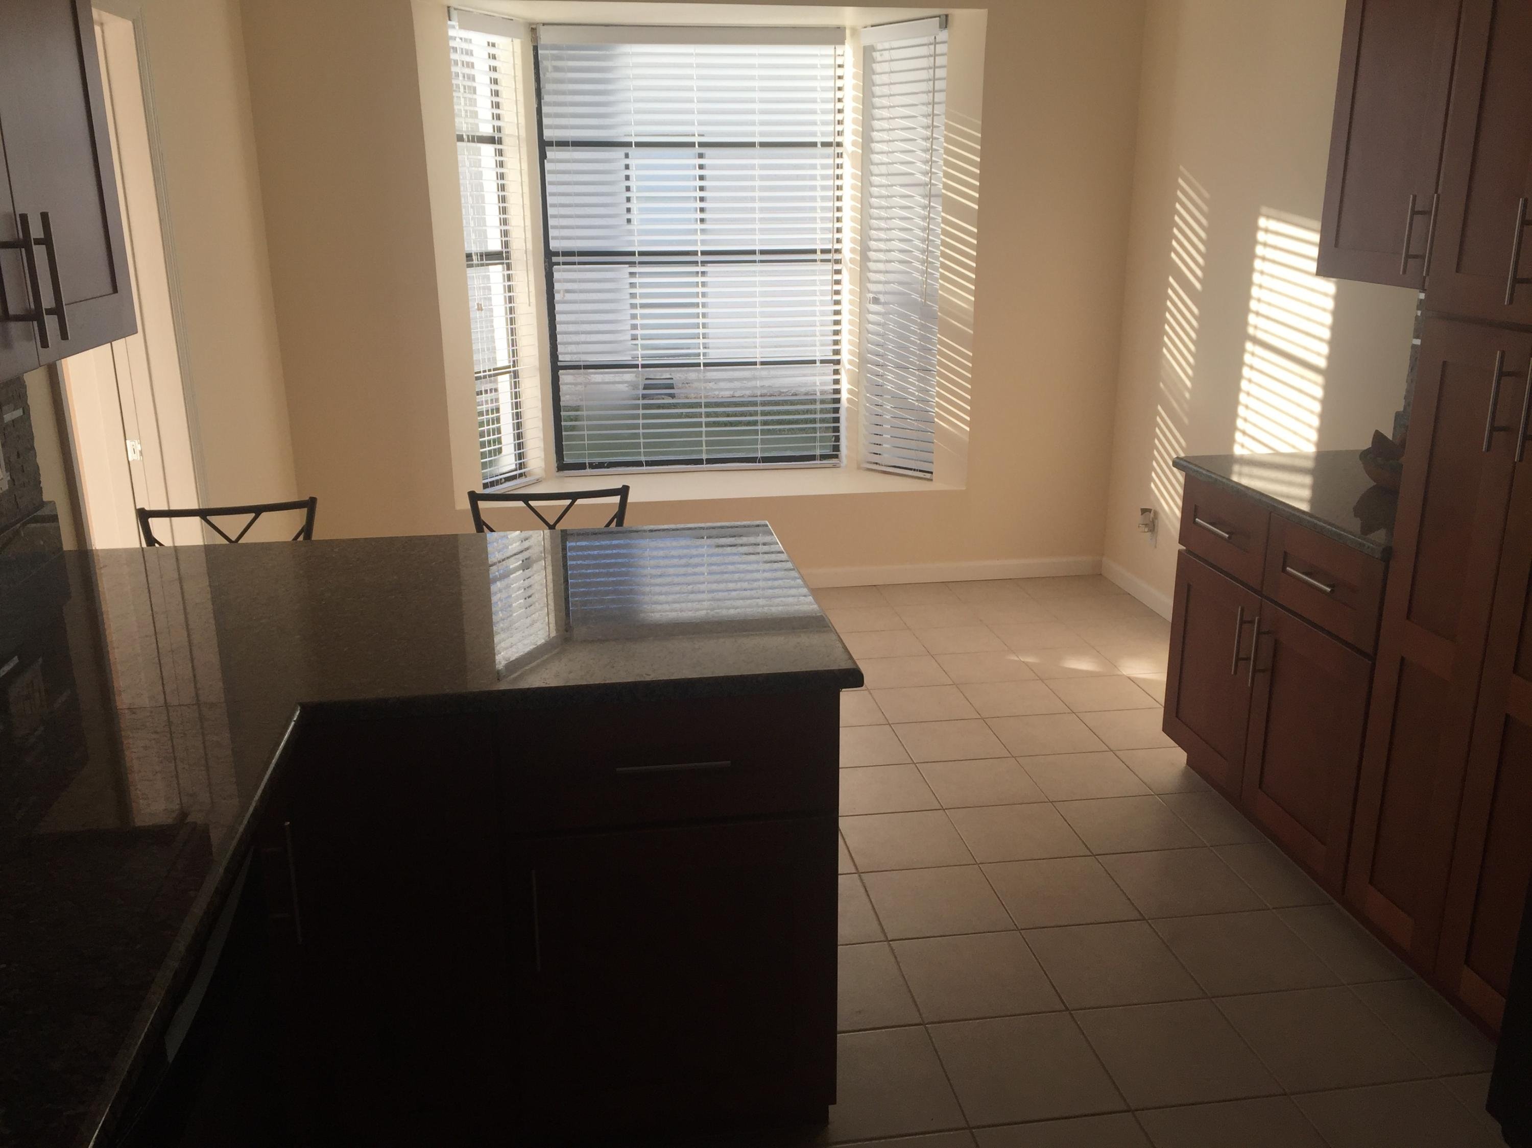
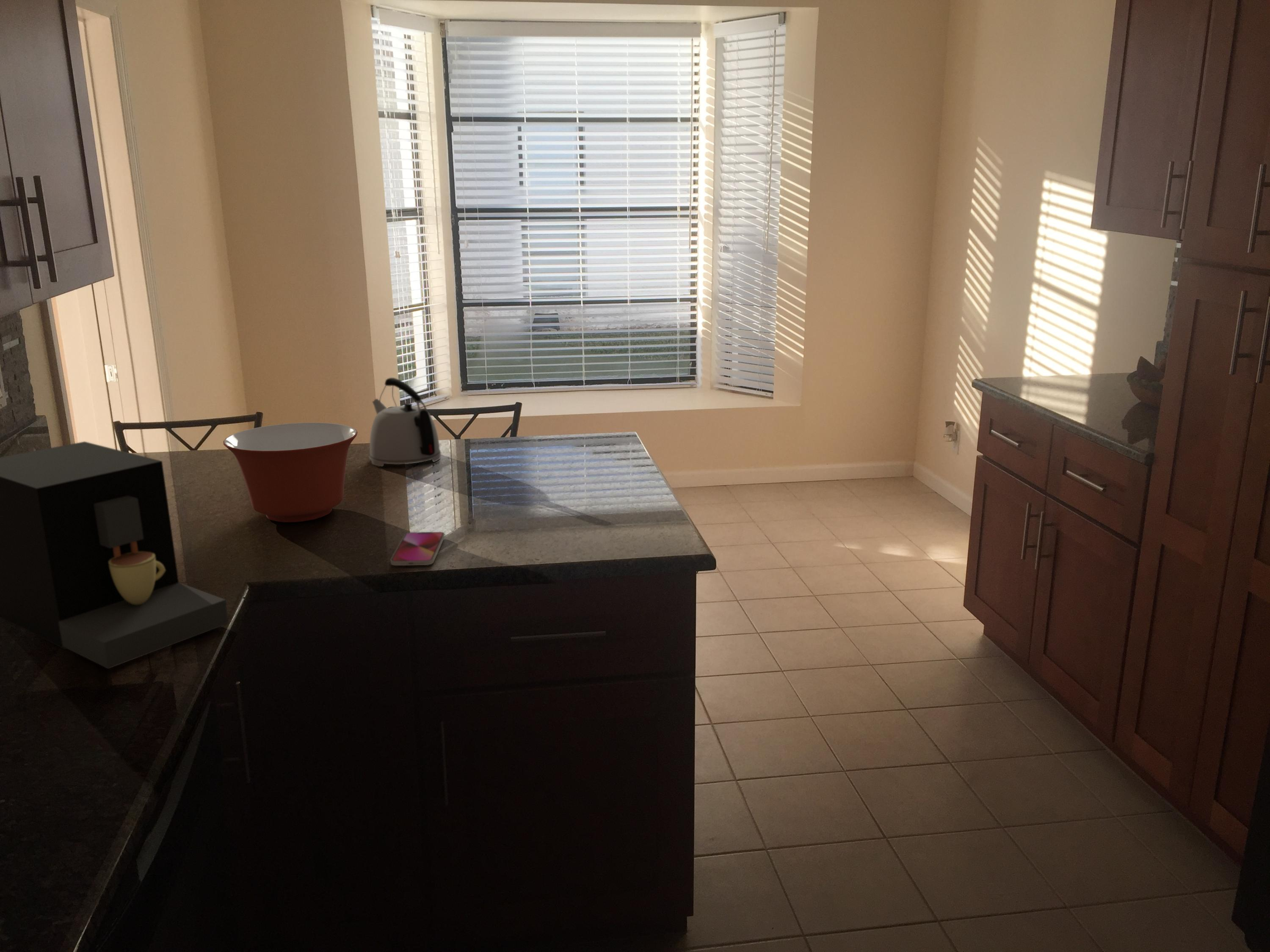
+ kettle (401, 419)
+ smartphone (418, 548)
+ coffee maker (95, 546)
+ mixing bowl (295, 474)
